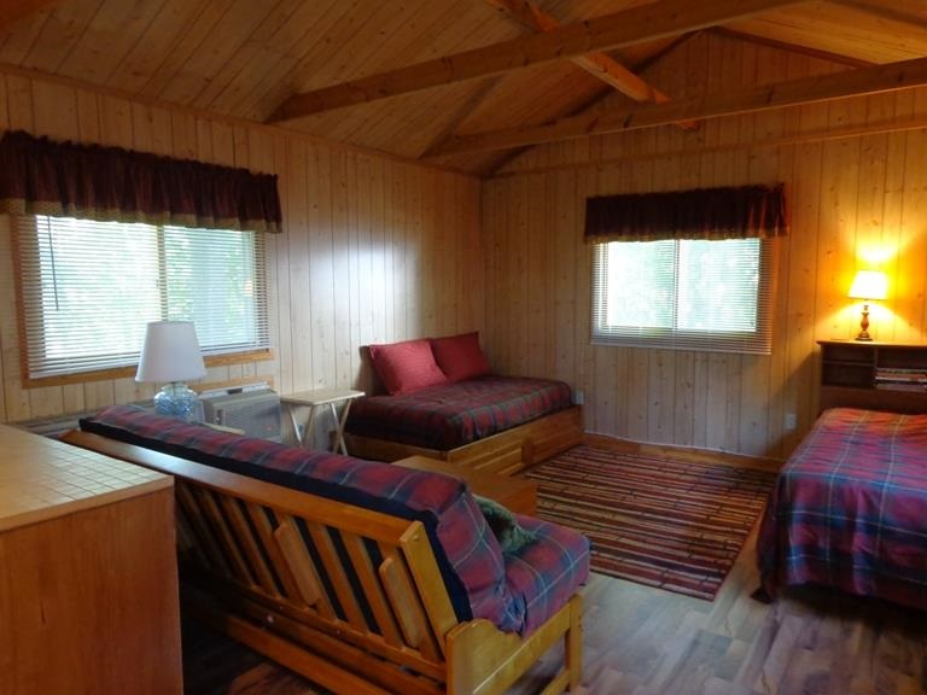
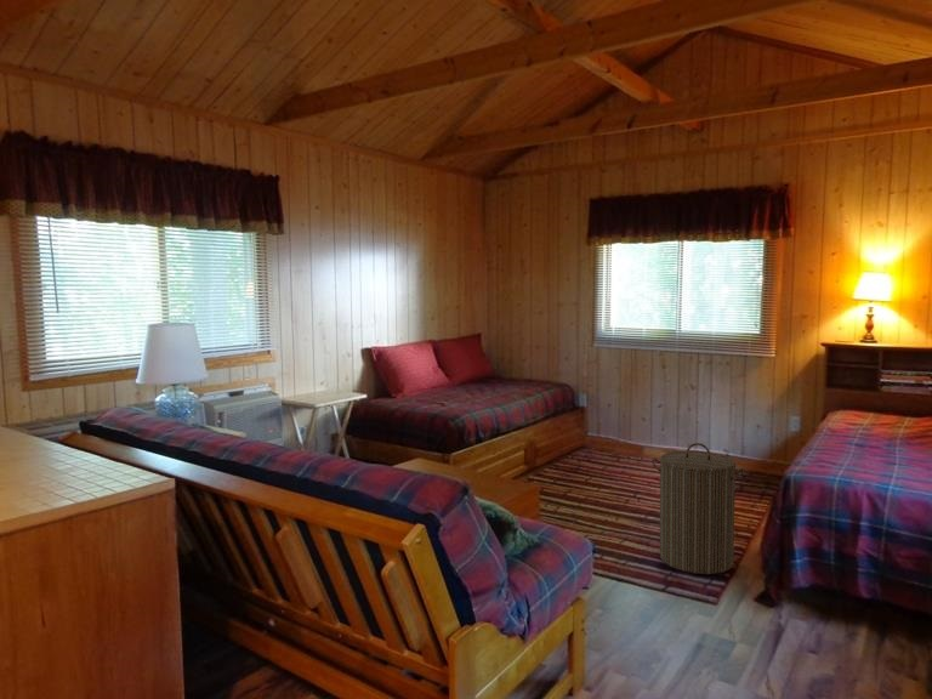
+ laundry hamper (697, 501)
